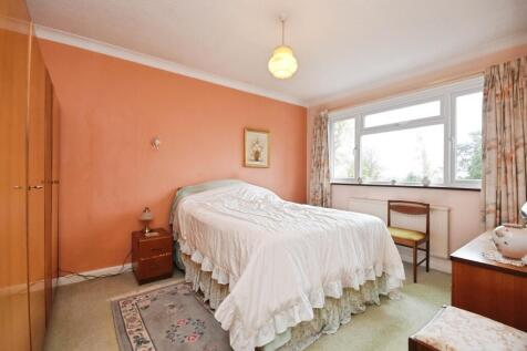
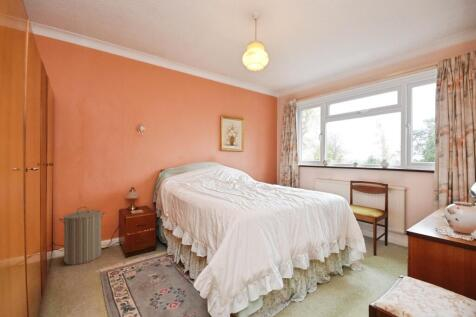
+ laundry hamper (83, 232)
